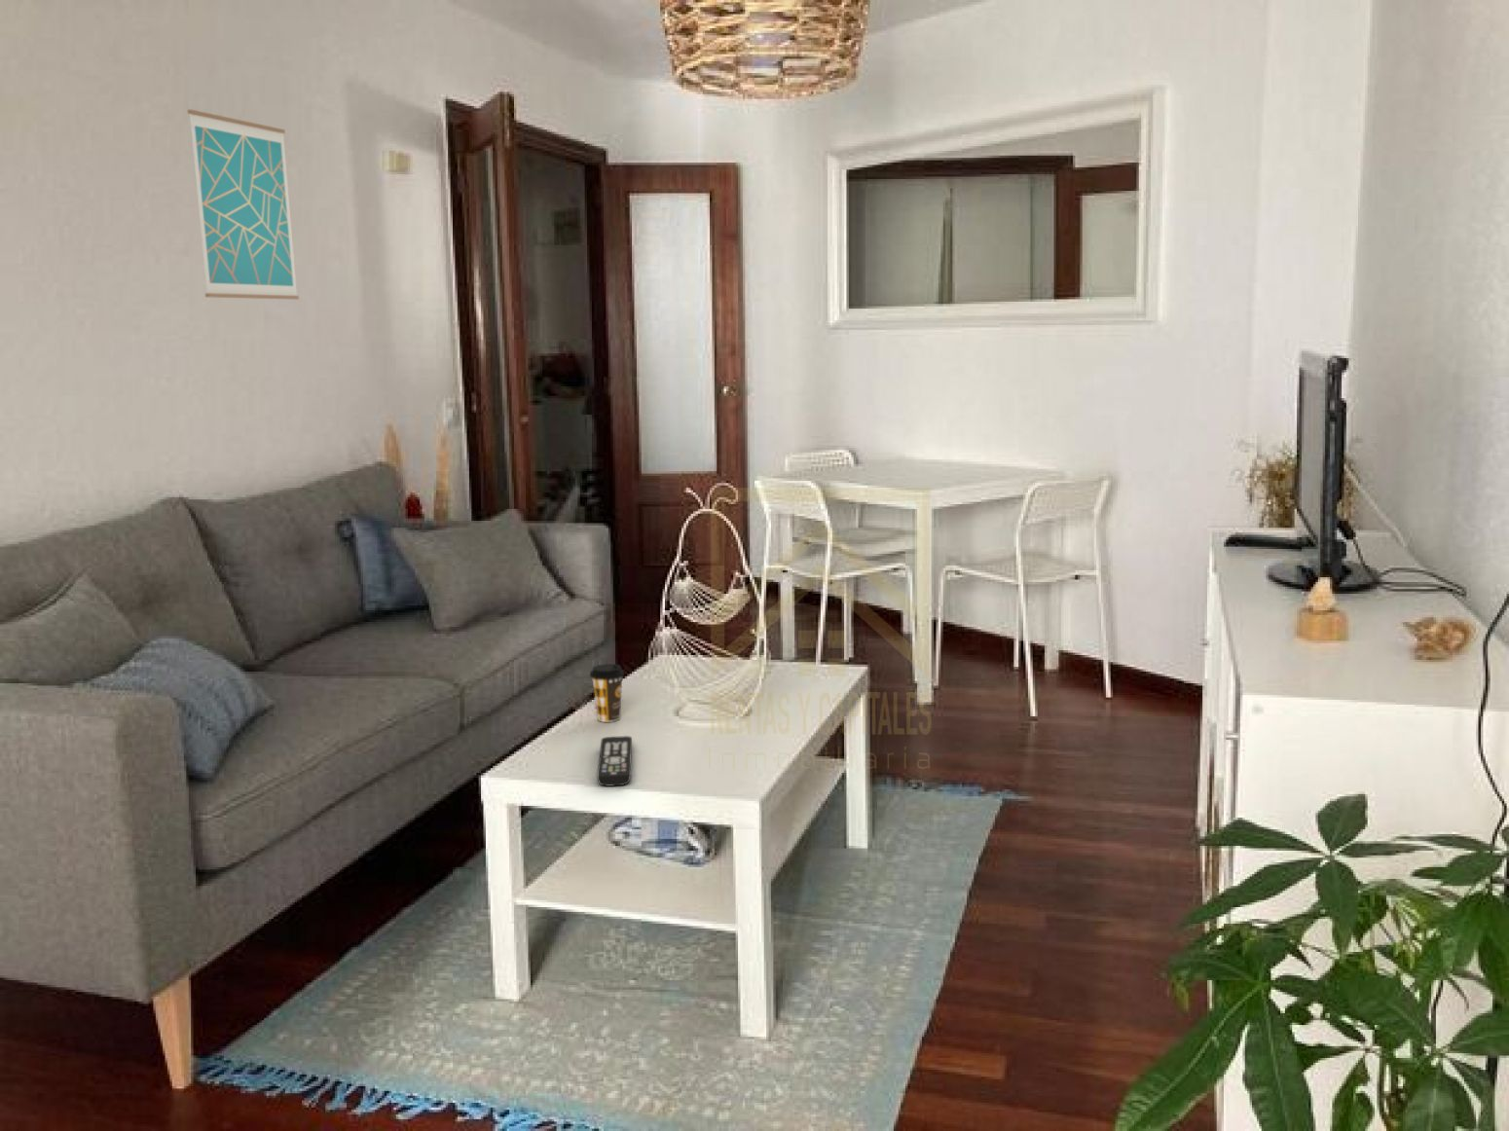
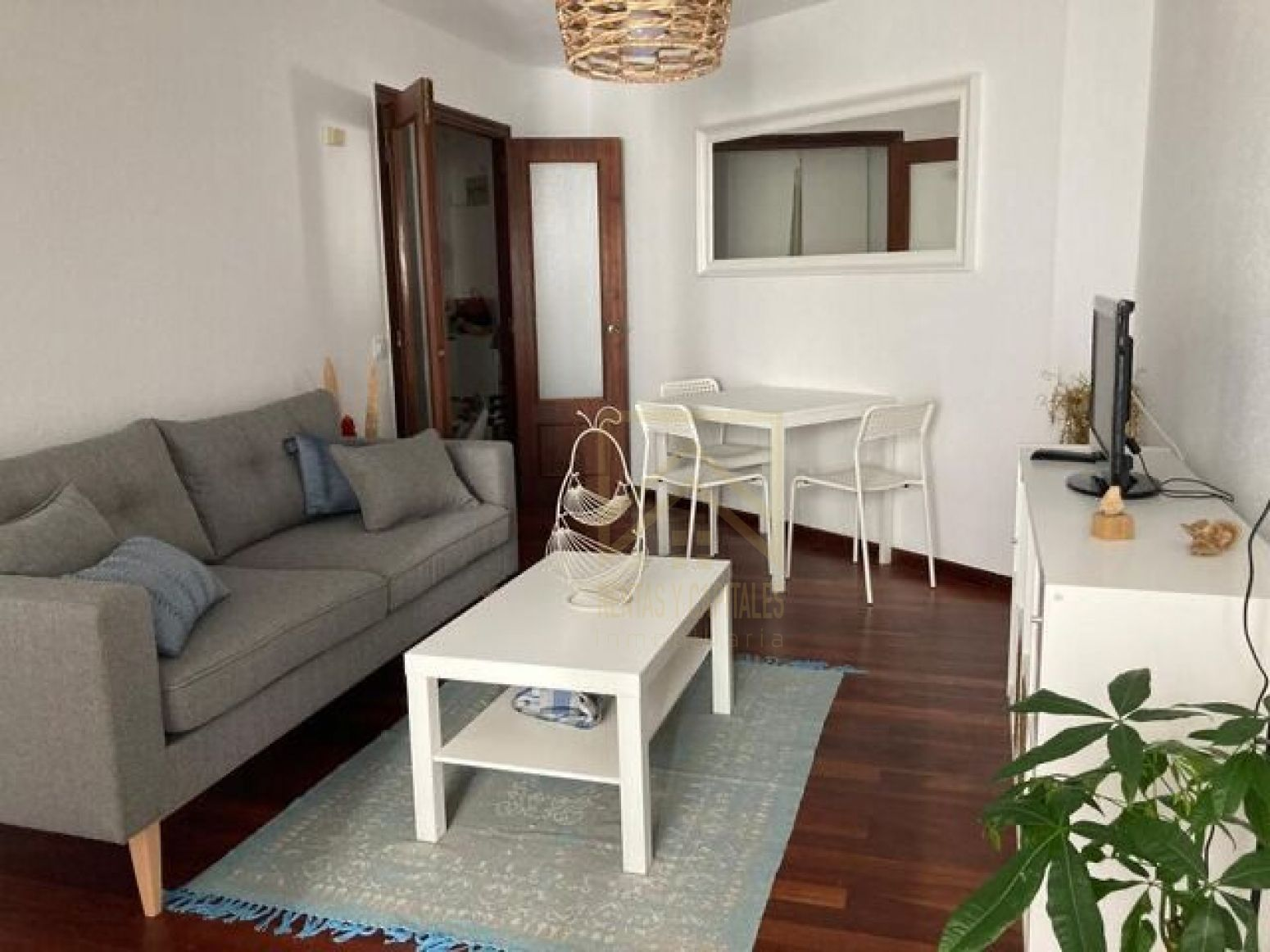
- coffee cup (607, 693)
- wall art (246, 210)
- remote control (615, 759)
